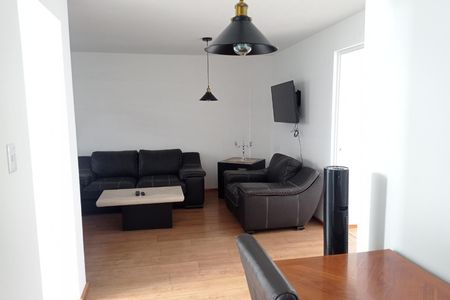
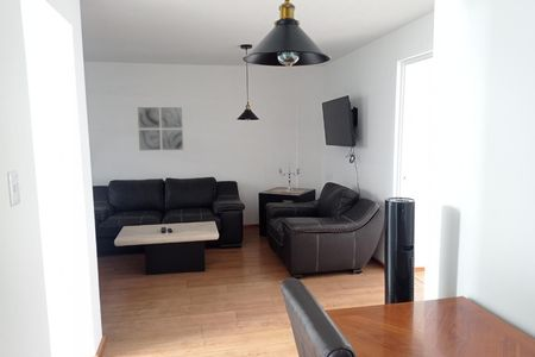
+ wall art (159, 127)
